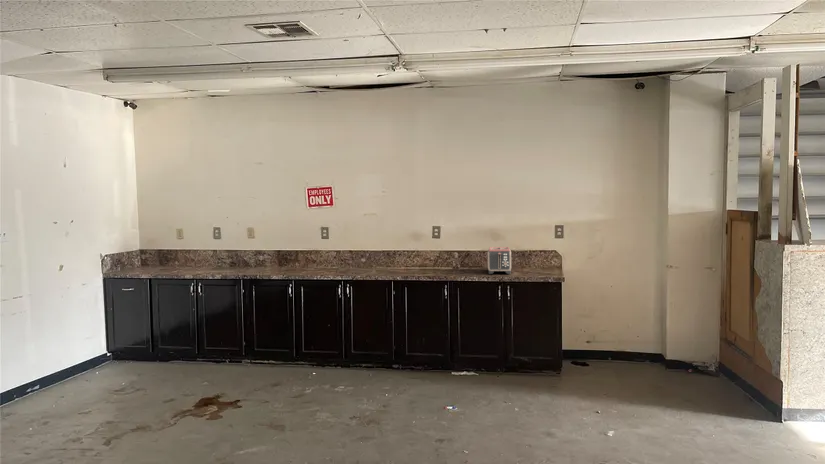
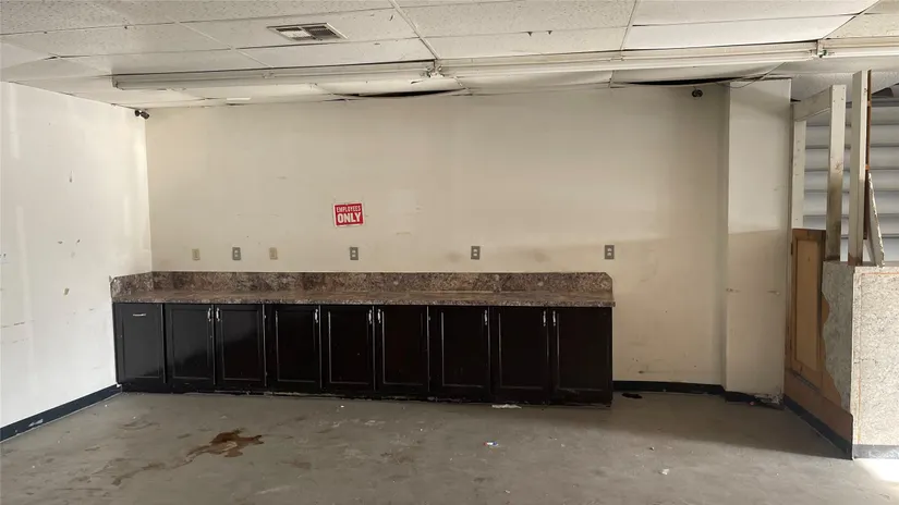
- toaster (499, 260)
